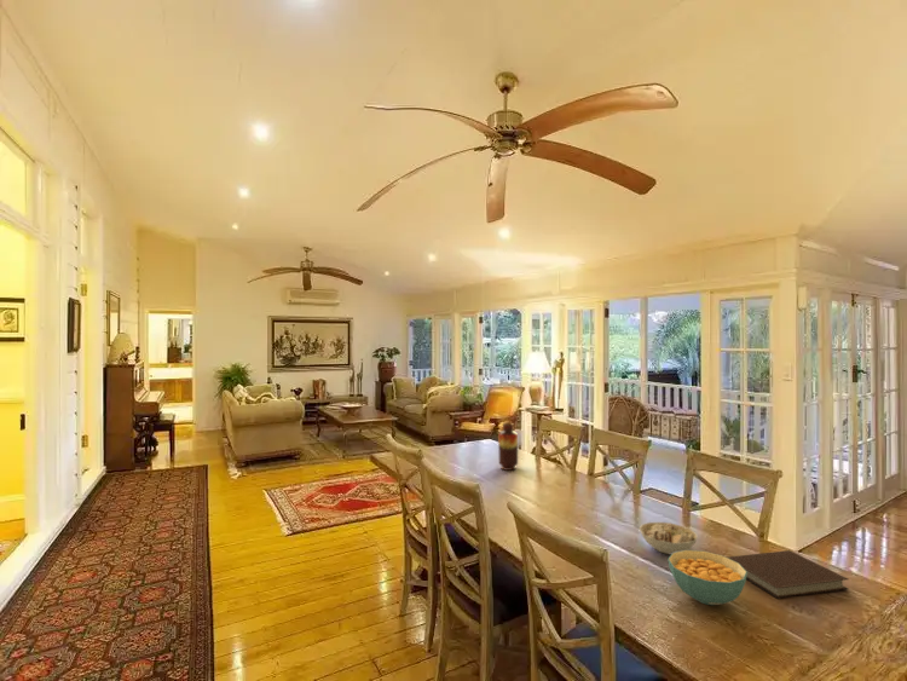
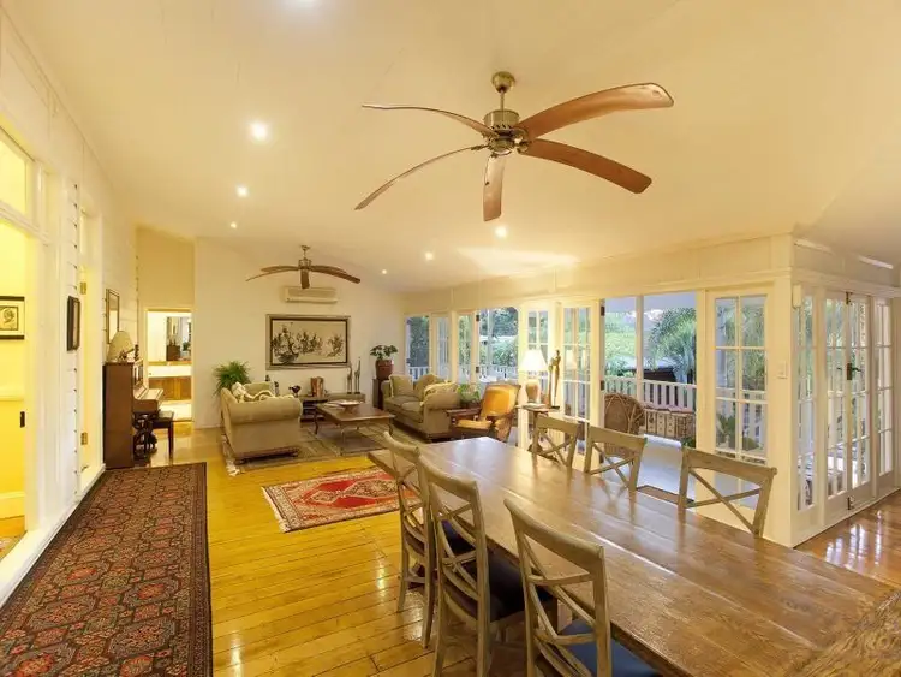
- notebook (782, 571)
- vase (508, 445)
- bowl (668, 537)
- cereal bowl (706, 582)
